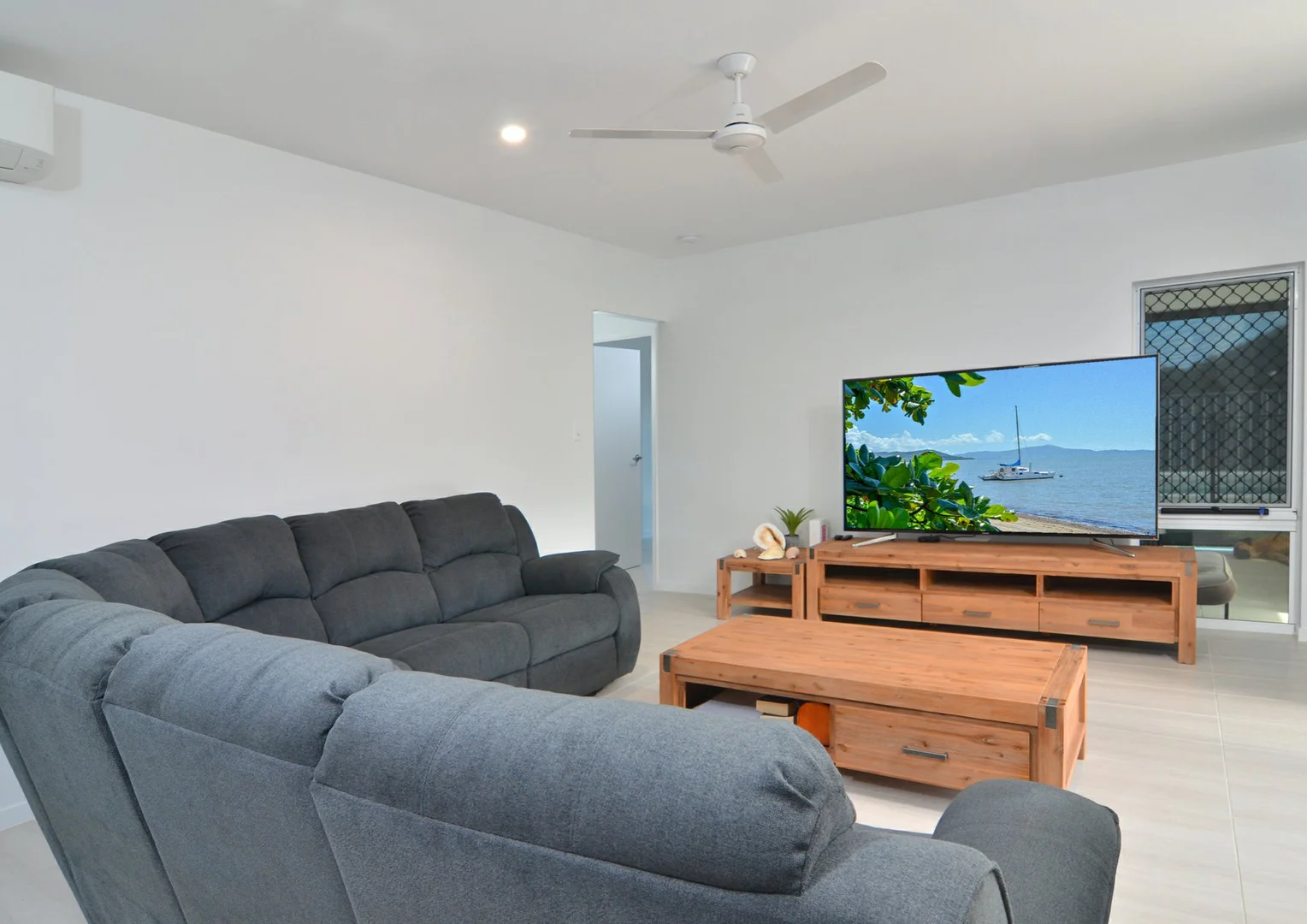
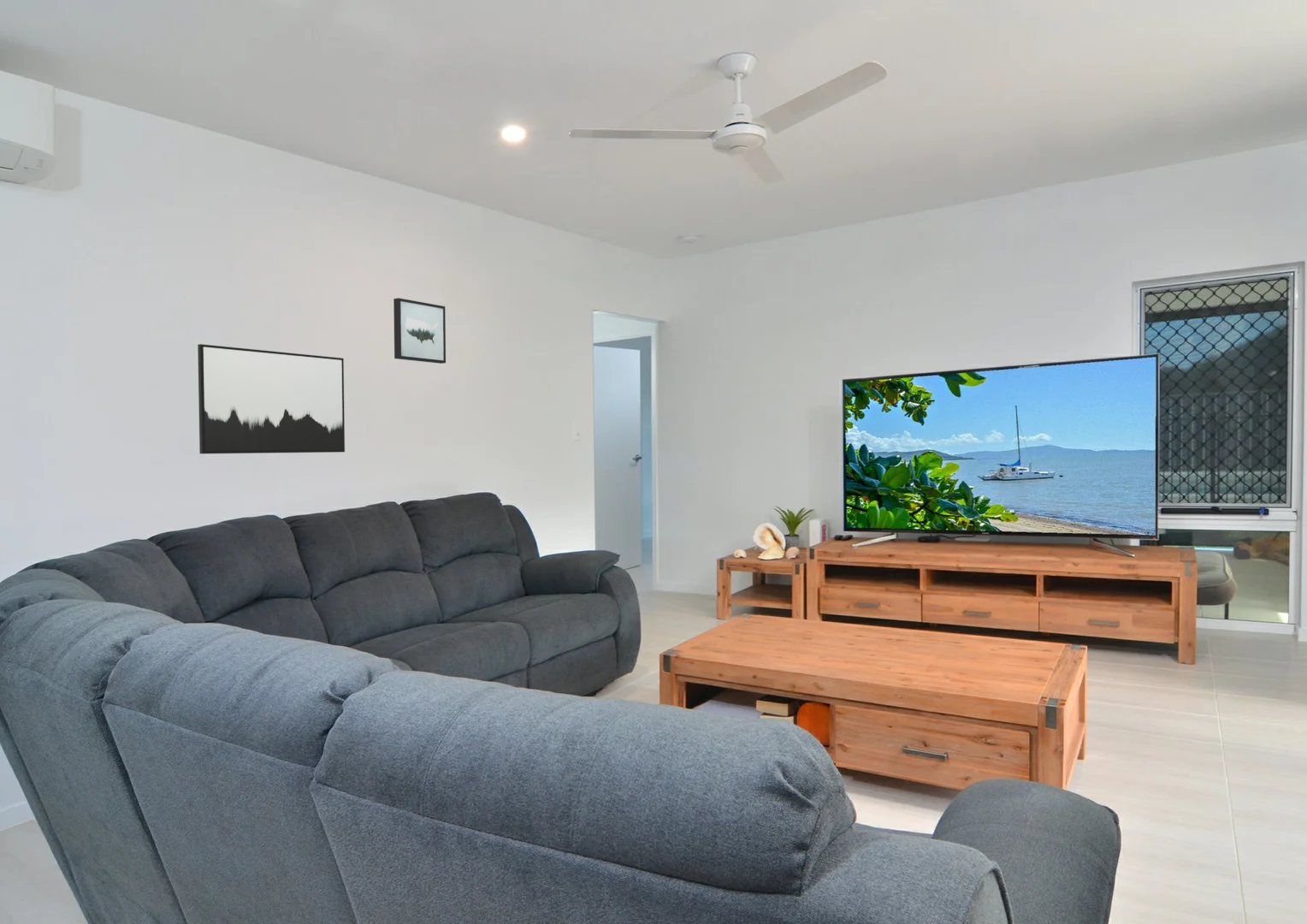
+ wall art (276, 402)
+ wall art (420, 331)
